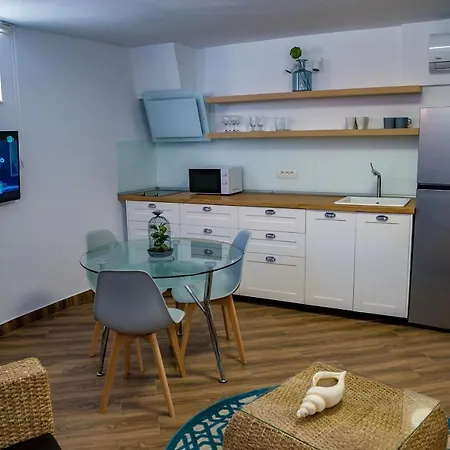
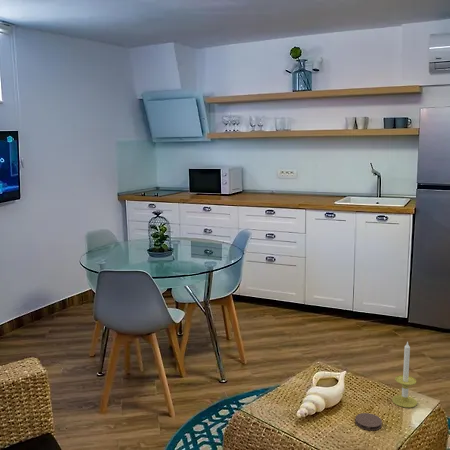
+ coaster (368, 421)
+ candle (406, 371)
